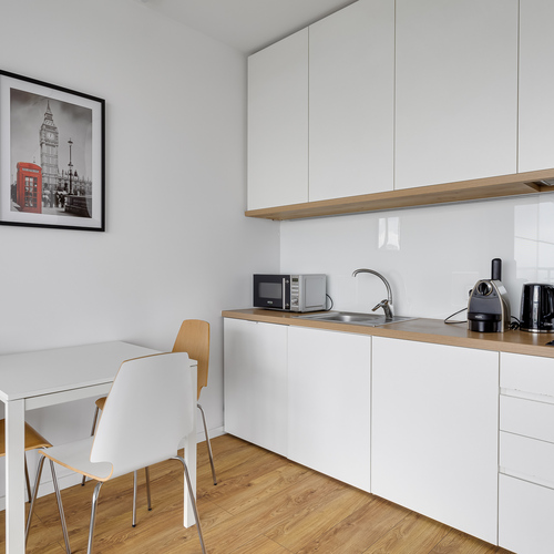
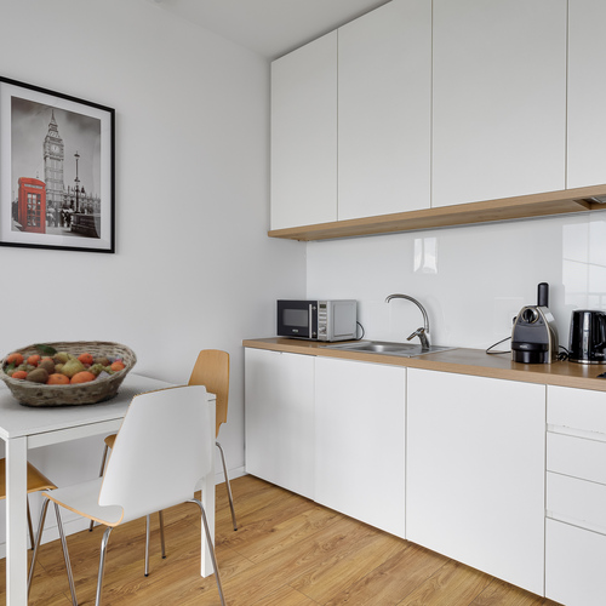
+ fruit basket (69, 371)
